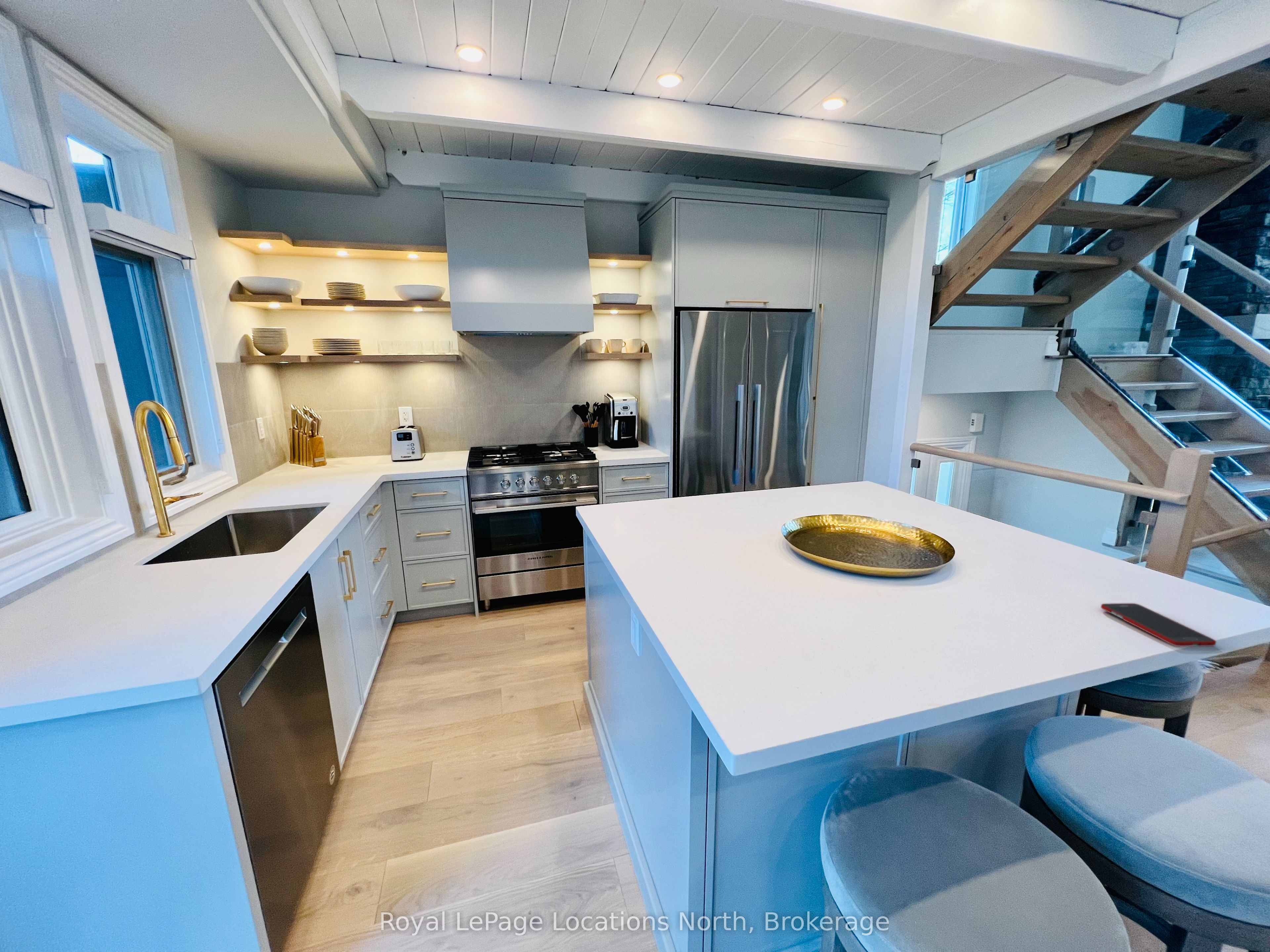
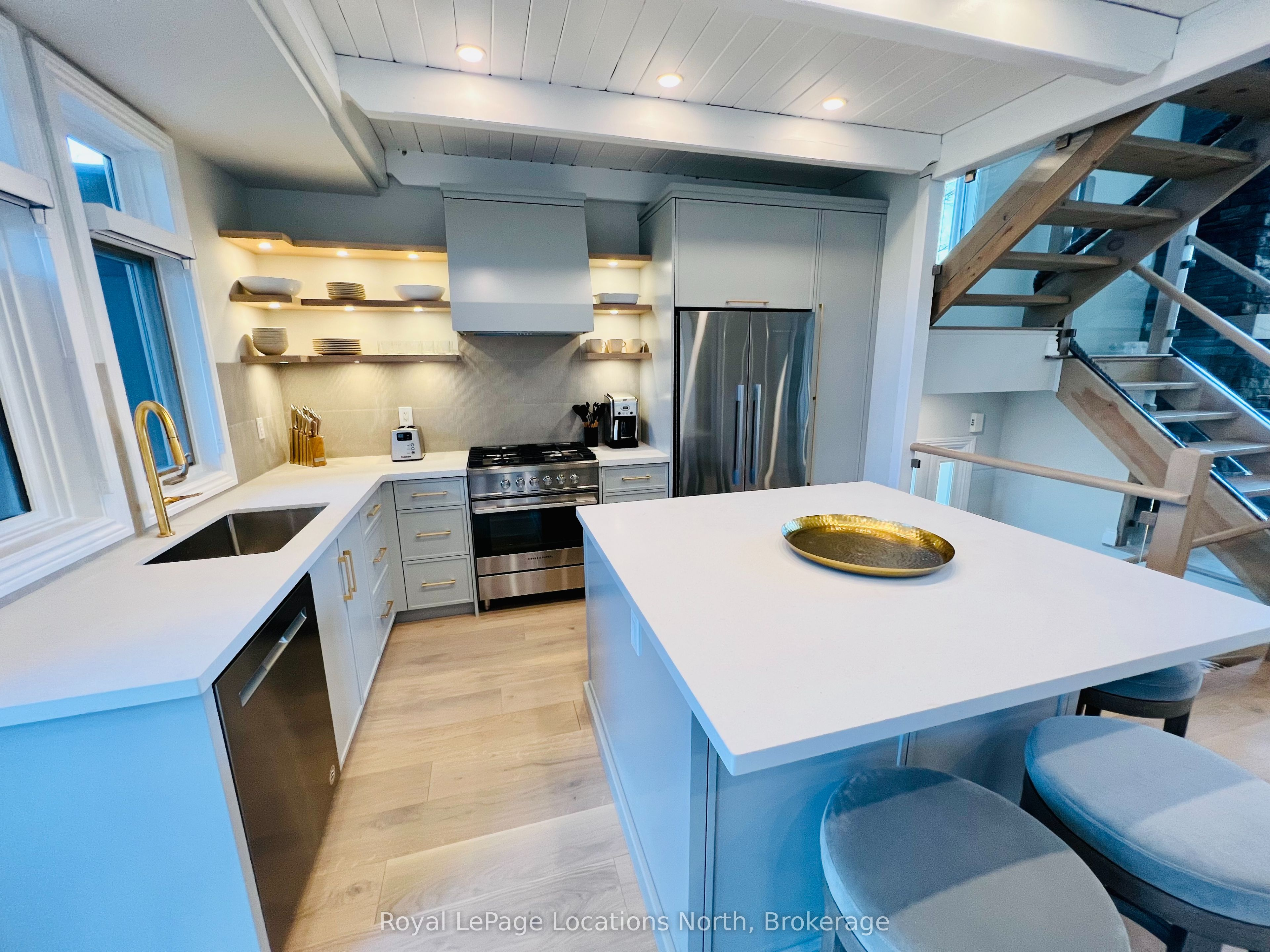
- cell phone (1154, 623)
